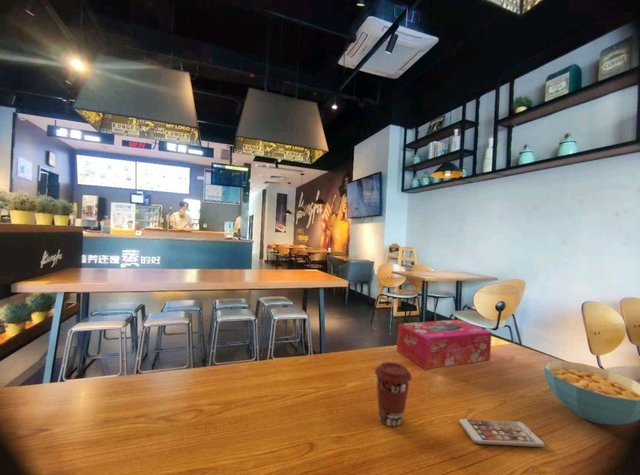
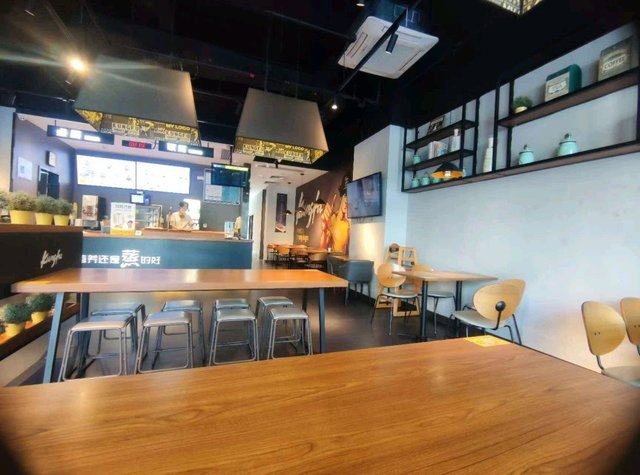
- cereal bowl (592, 397)
- tissue box (443, 341)
- smartphone (499, 432)
- coffee cup (391, 393)
